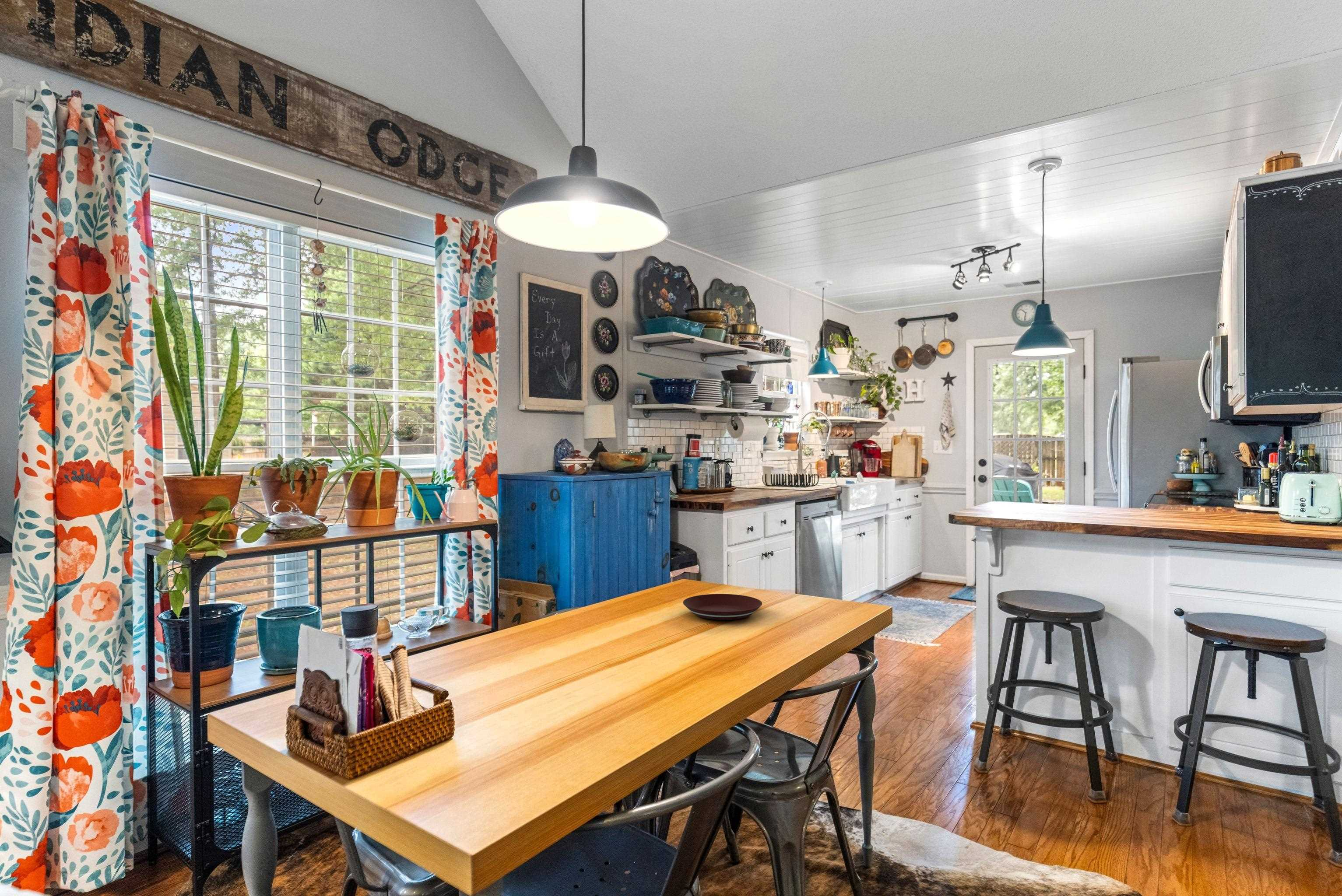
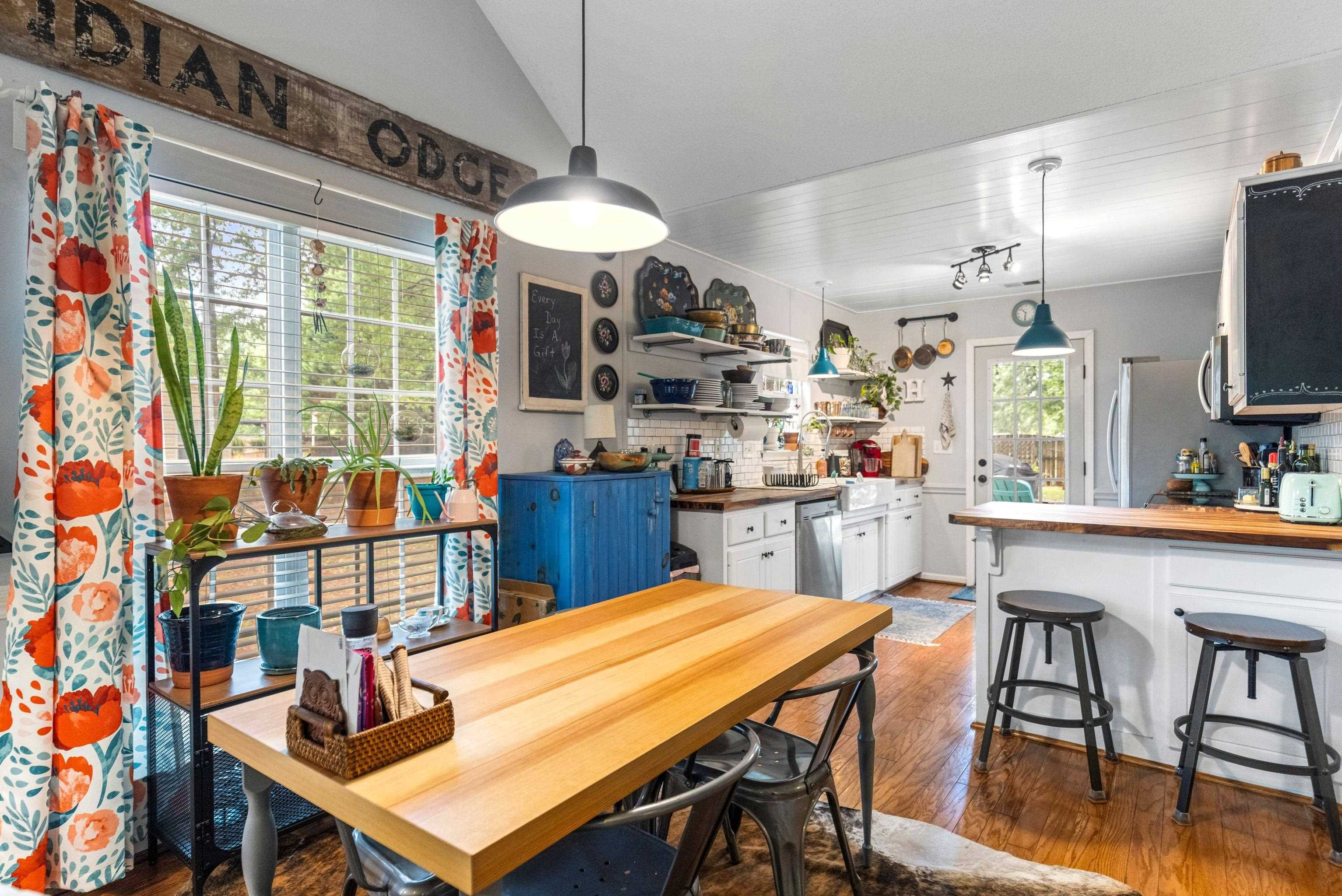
- plate (722, 608)
